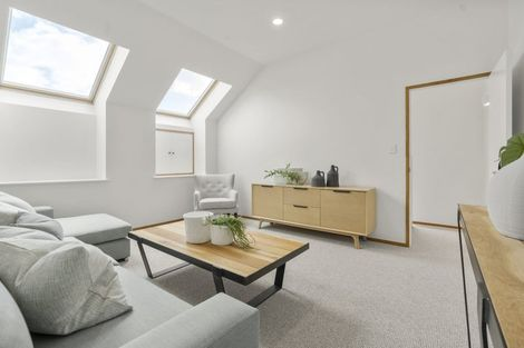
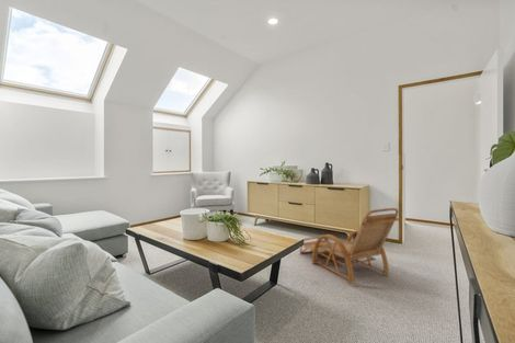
+ deck chair (340, 240)
